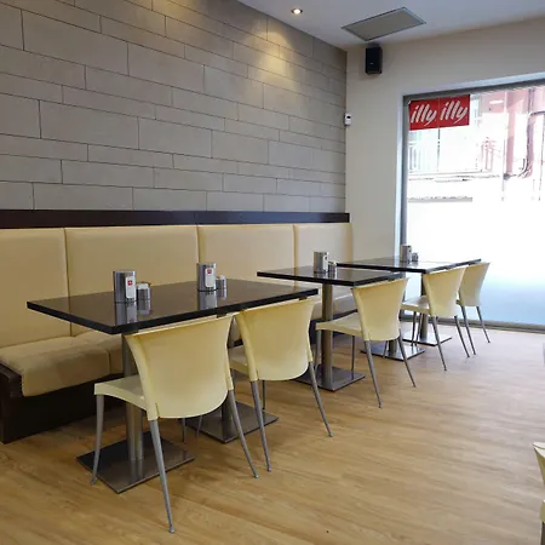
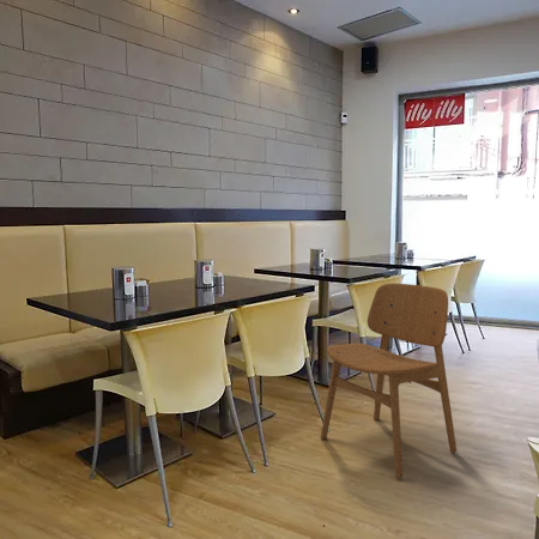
+ dining chair (387, 368)
